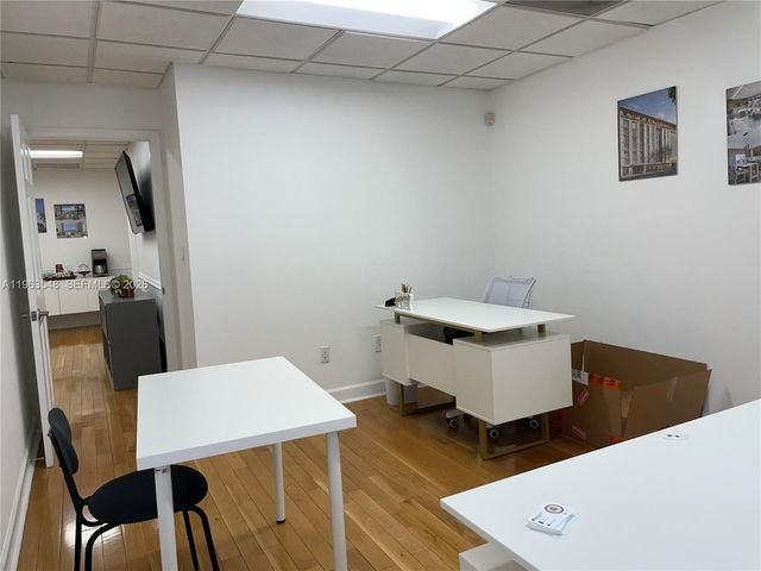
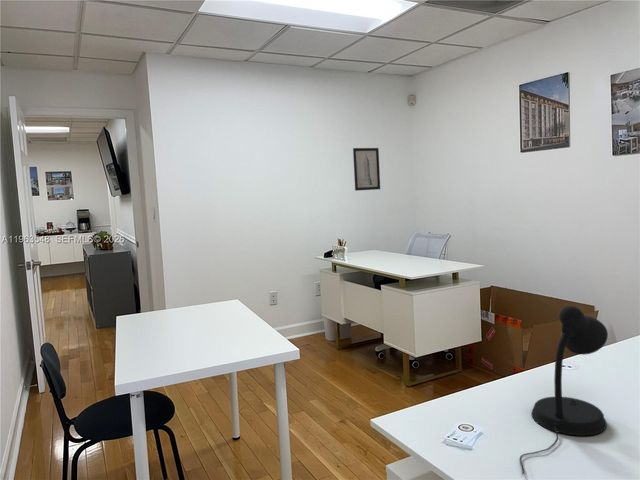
+ desk lamp (555, 375)
+ wall art (366, 169)
